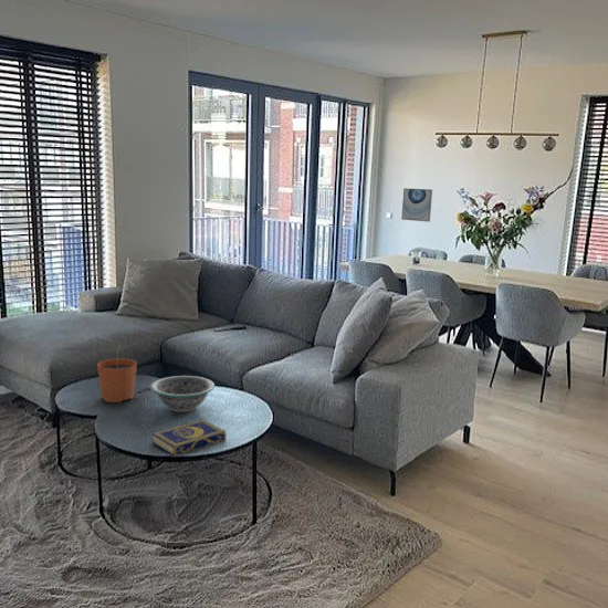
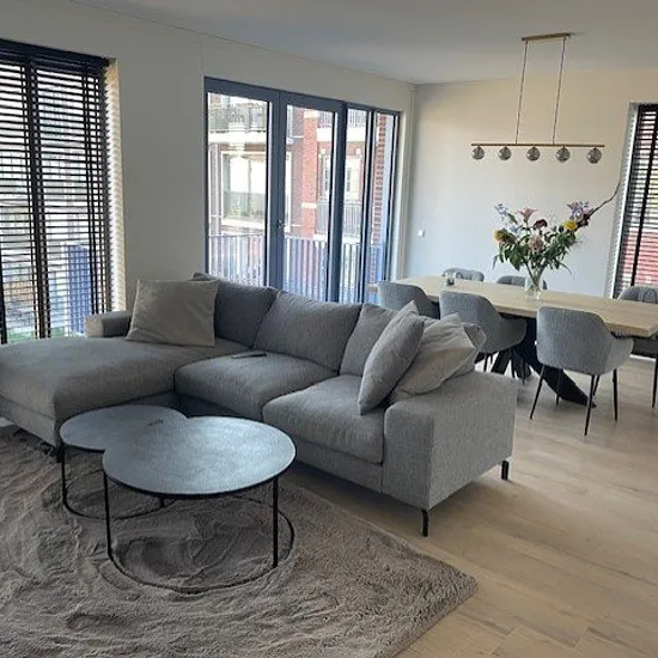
- decorative bowl (182, 396)
- book (190, 437)
- plant pot (117, 371)
- wall art (416, 205)
